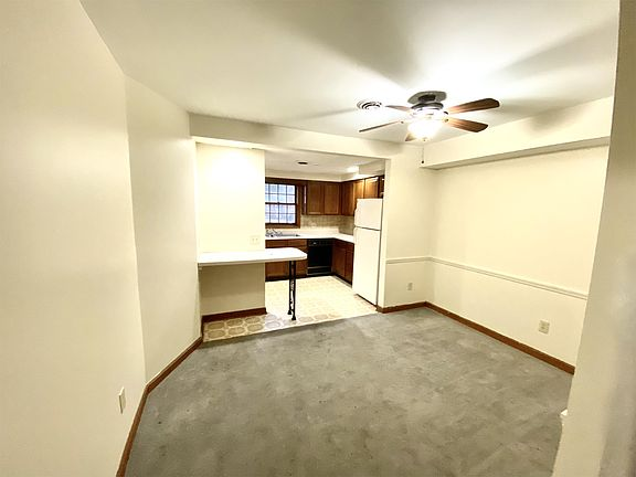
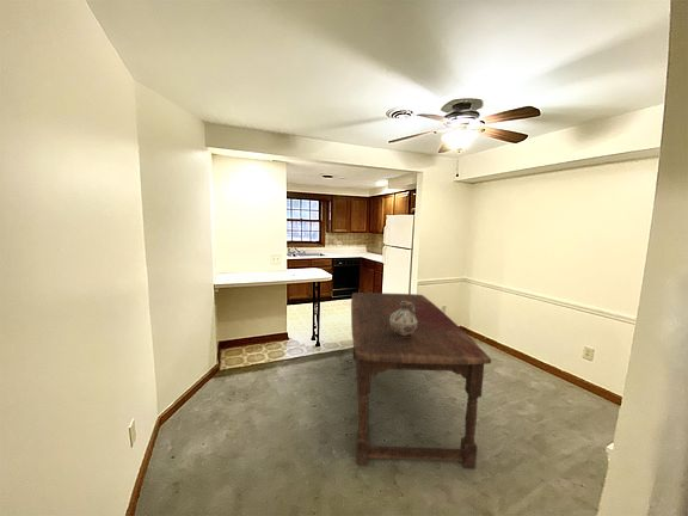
+ dining table (398, 355)
+ ceramic jug (403, 318)
